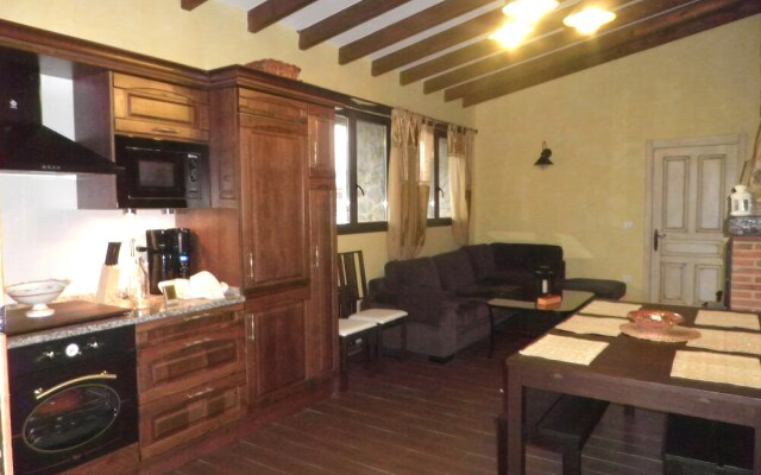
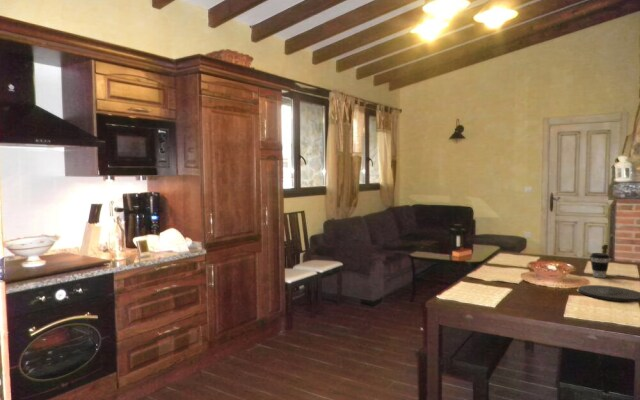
+ coffee cup (599, 265)
+ plate (610, 291)
